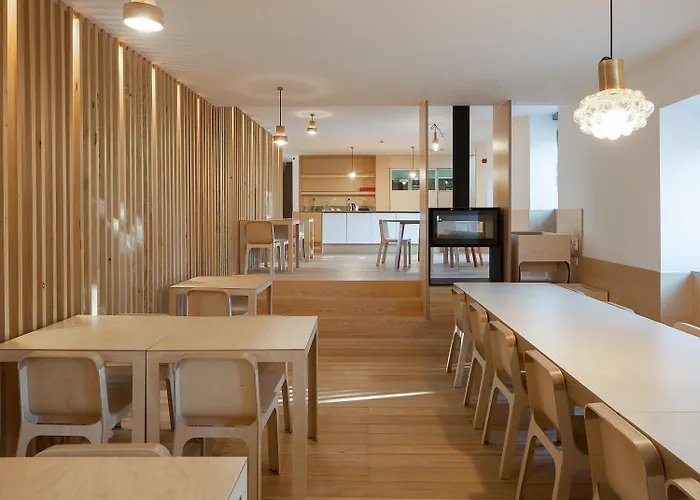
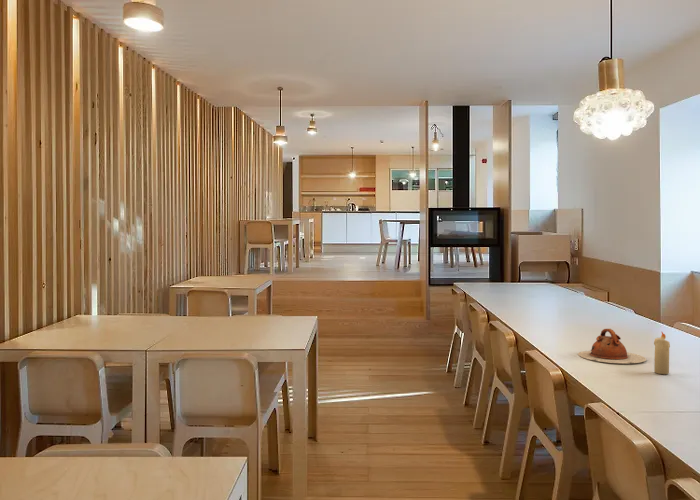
+ candle (661, 352)
+ teapot (611, 342)
